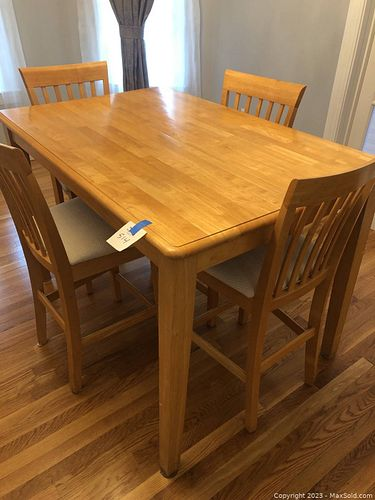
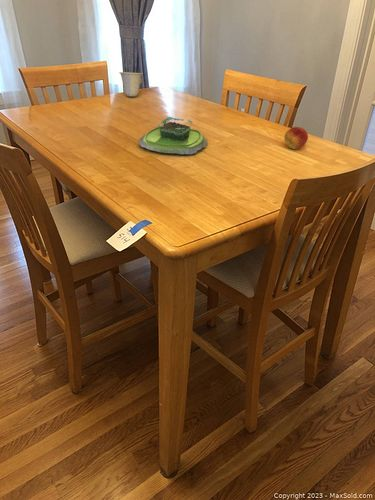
+ cup (131, 83)
+ plant pot (173, 132)
+ fruit (296, 138)
